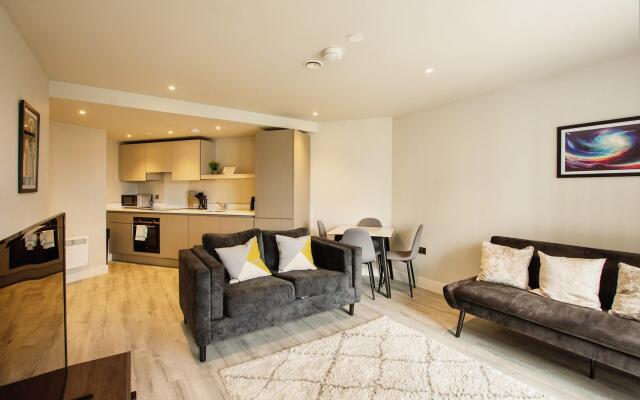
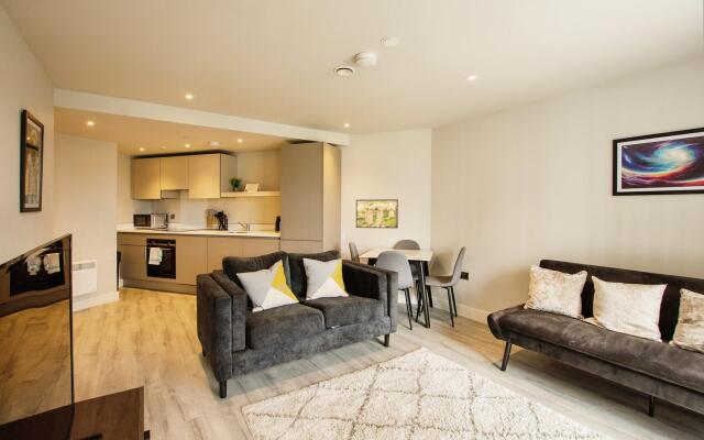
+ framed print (376, 213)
